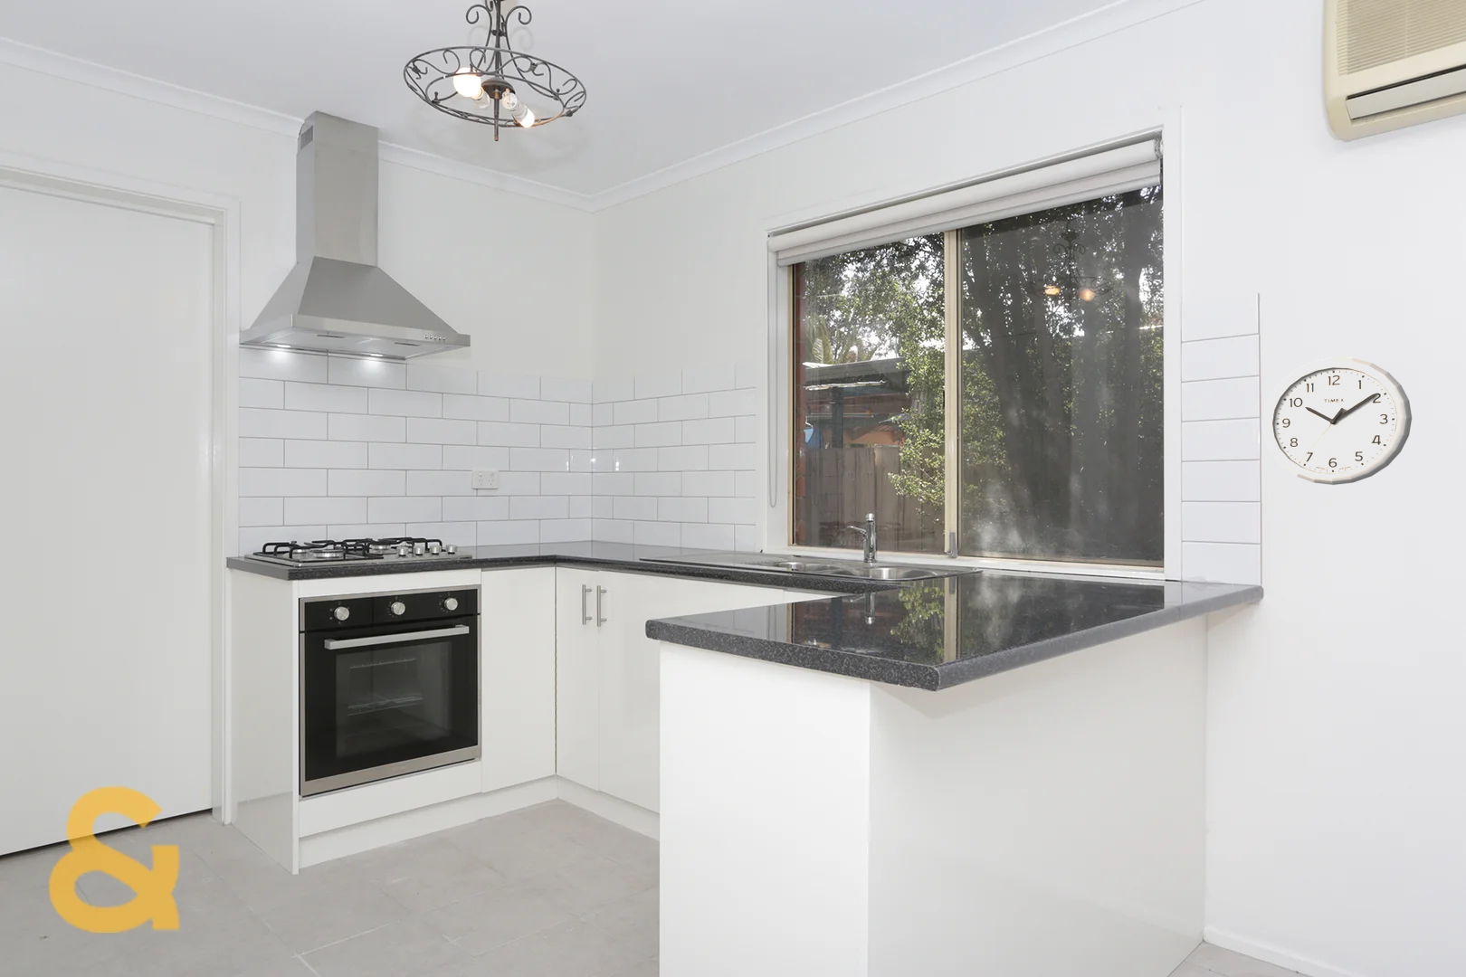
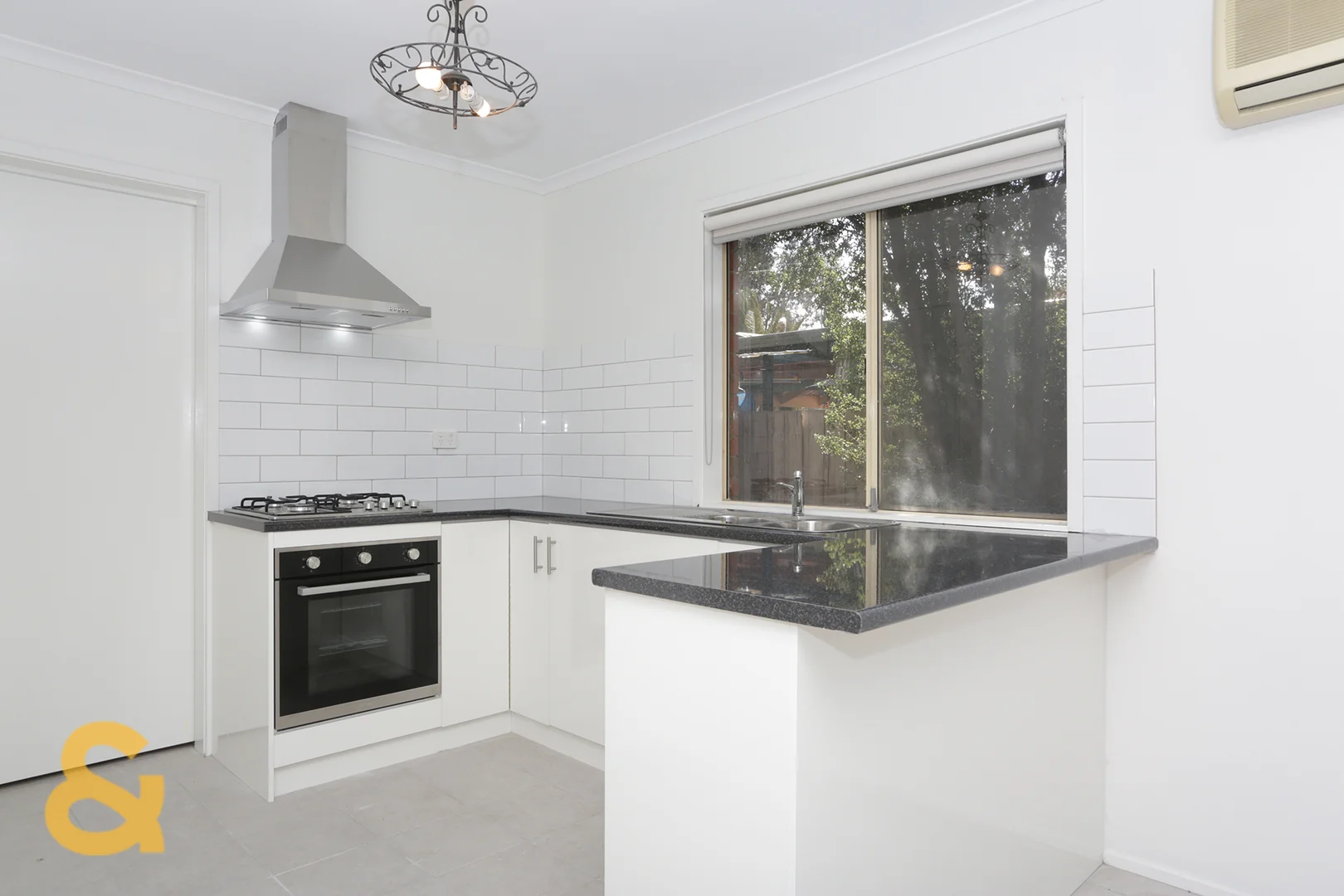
- wall clock (1332, 421)
